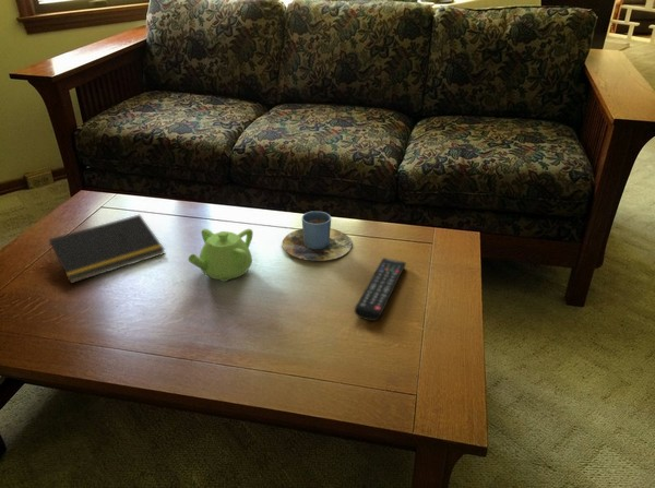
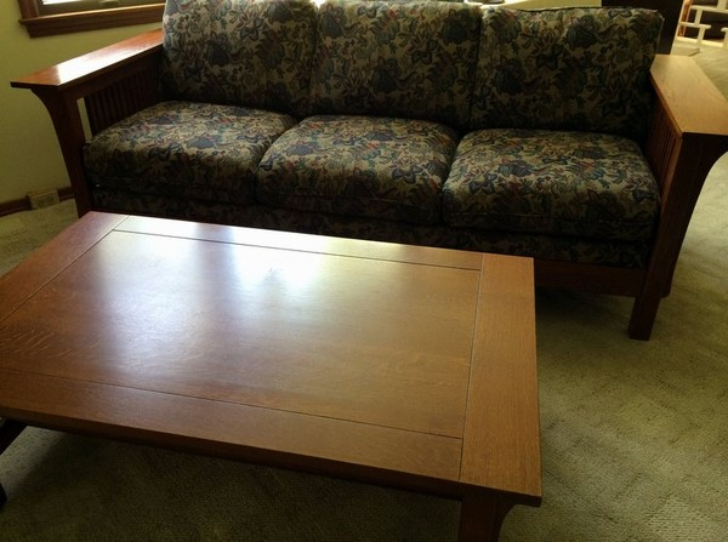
- teapot (222, 253)
- remote control (381, 286)
- cup (317, 230)
- notepad (107, 246)
